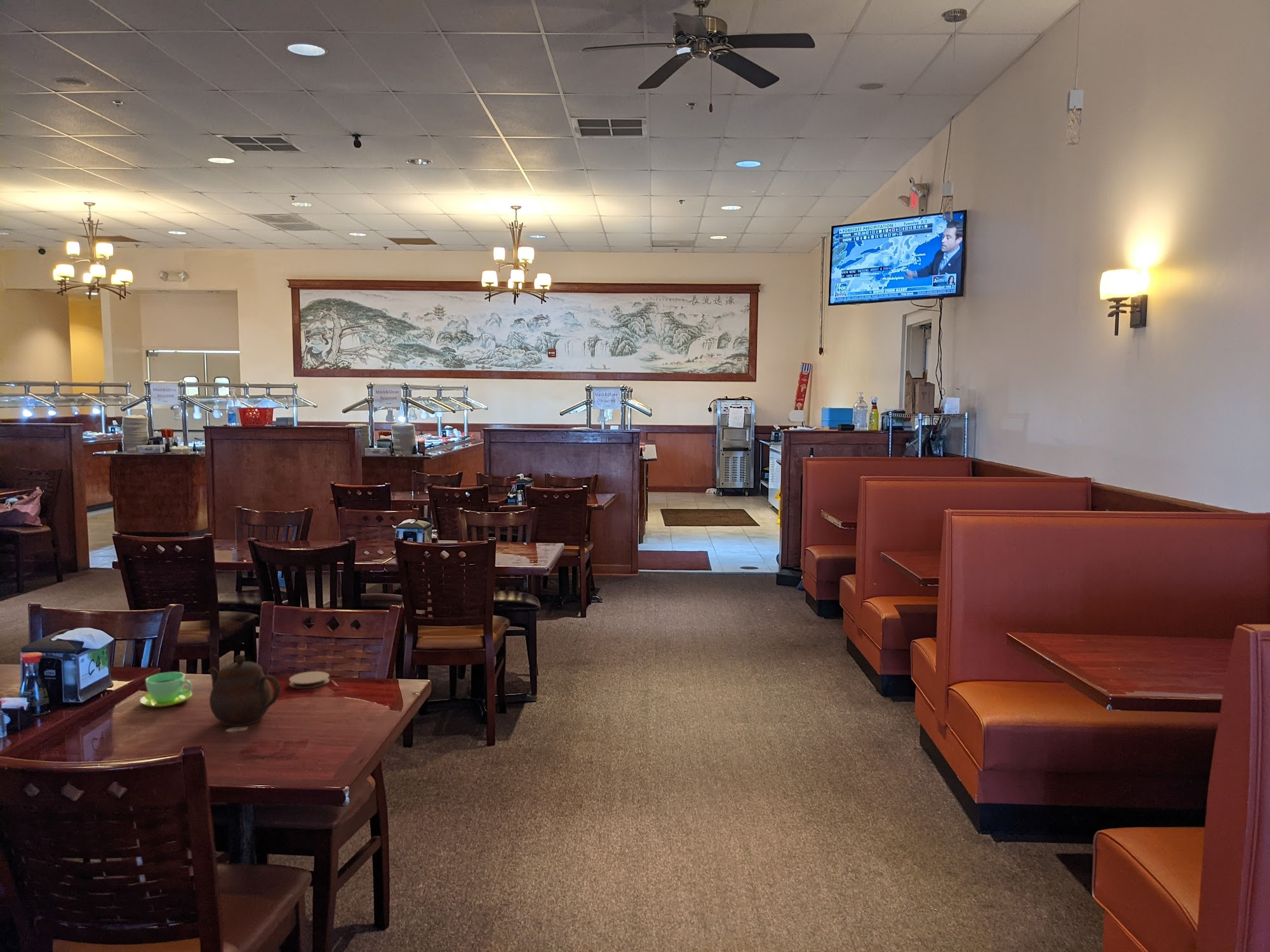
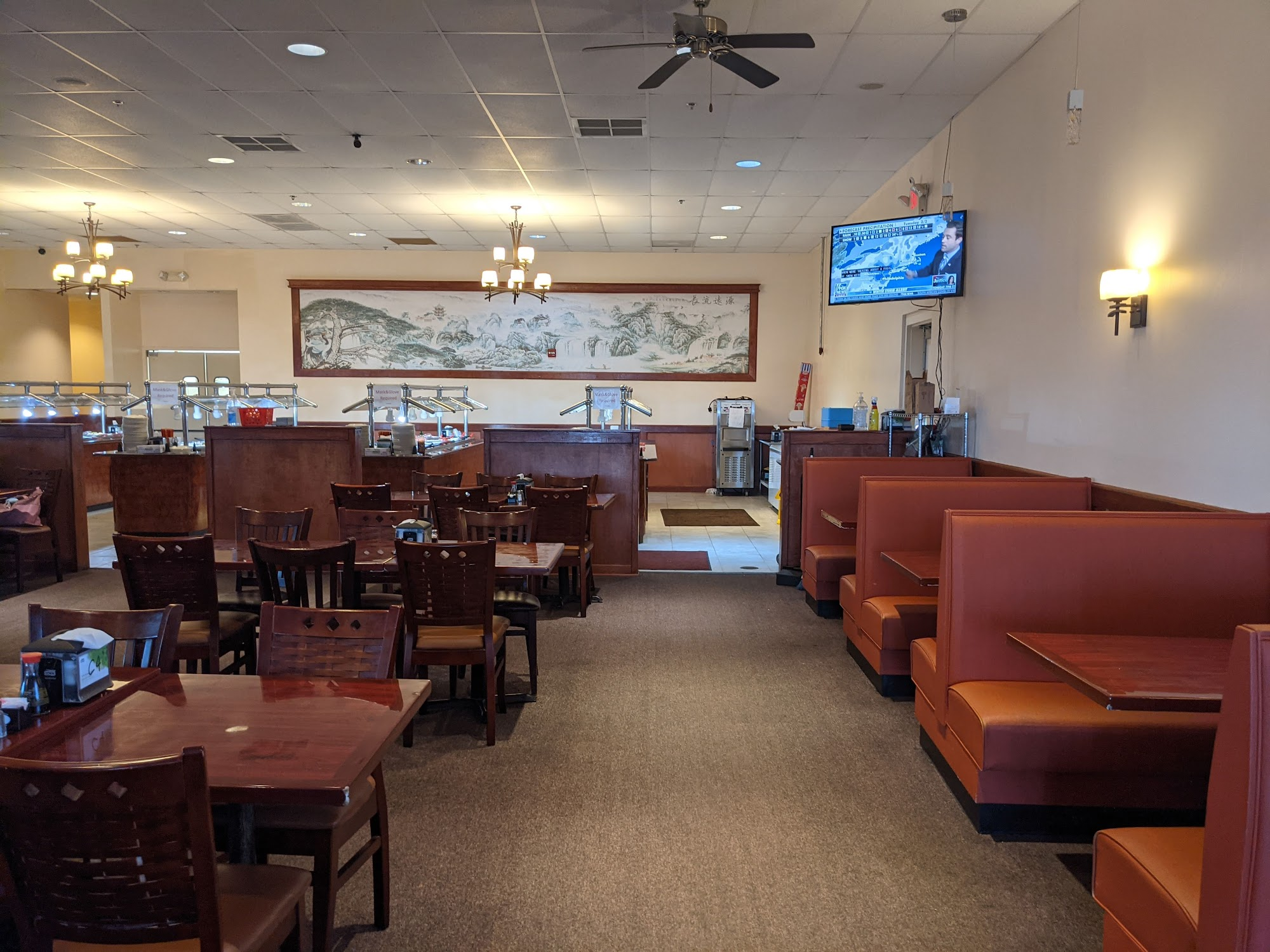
- teapot (243, 687)
- cup (166, 689)
- coaster (309, 680)
